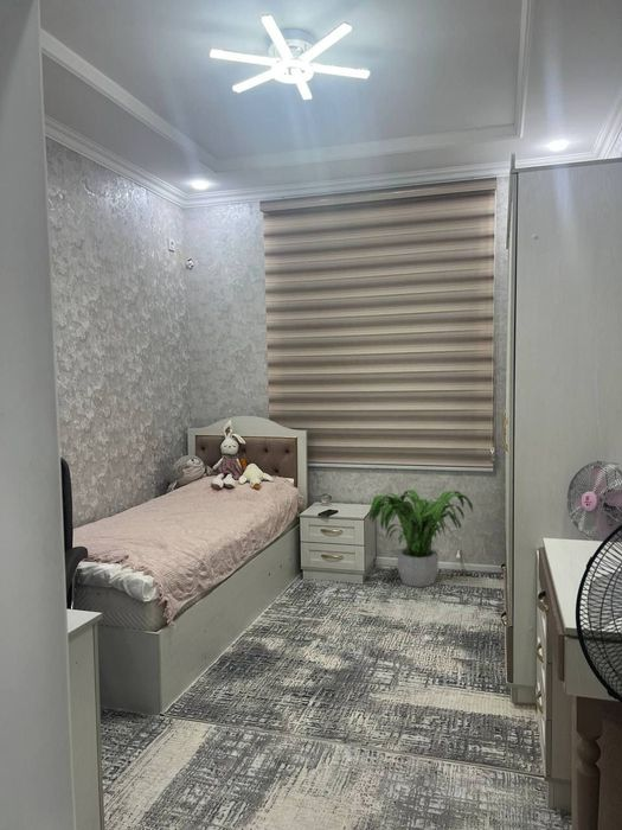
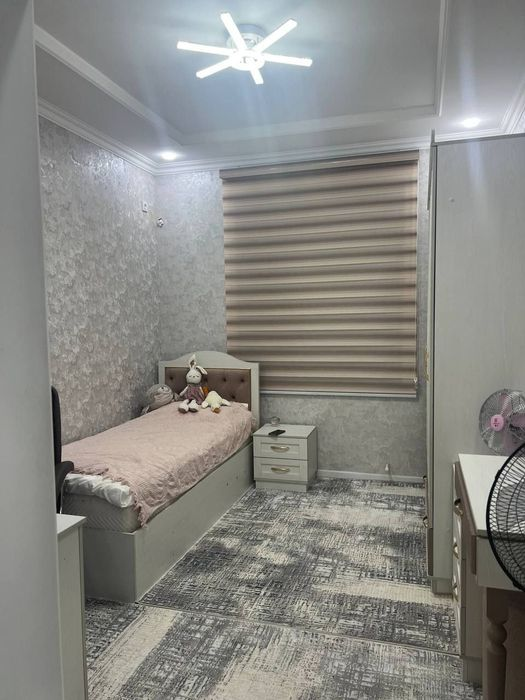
- potted plant (422, 537)
